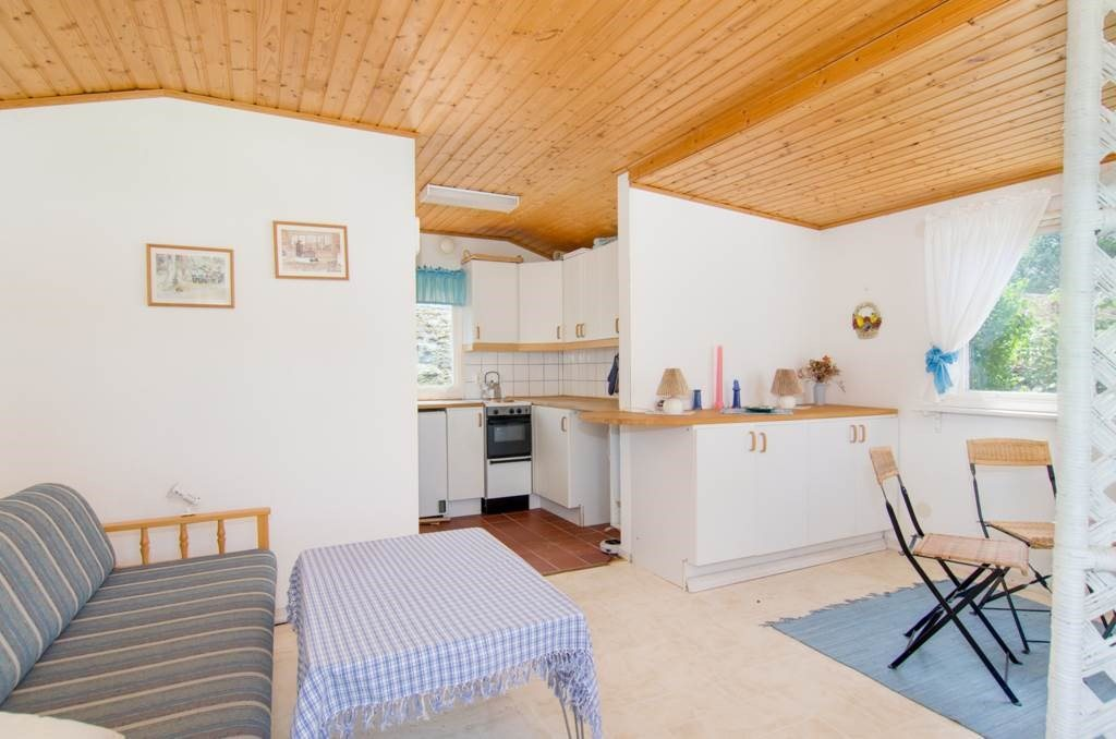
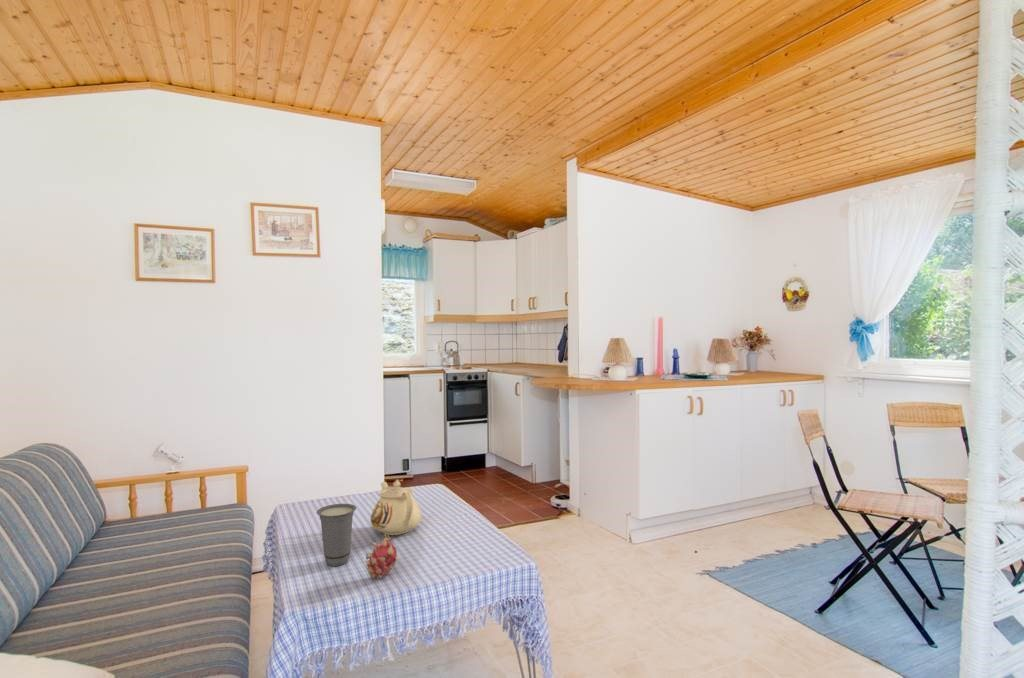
+ fruit (381, 554)
+ teapot (396, 505)
+ cup (337, 535)
